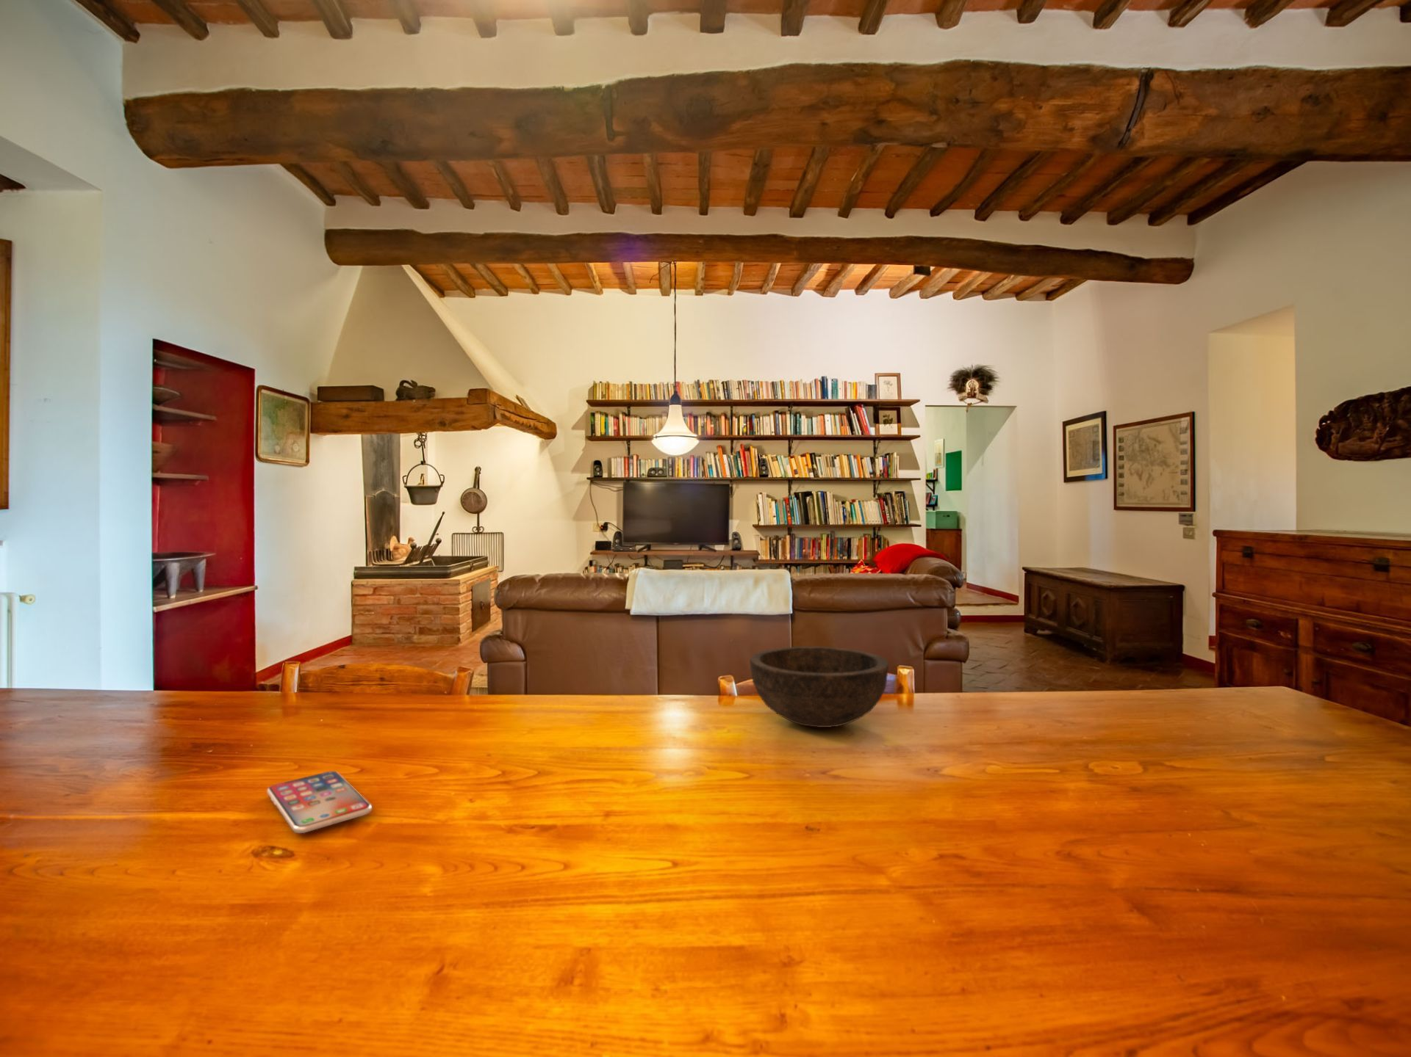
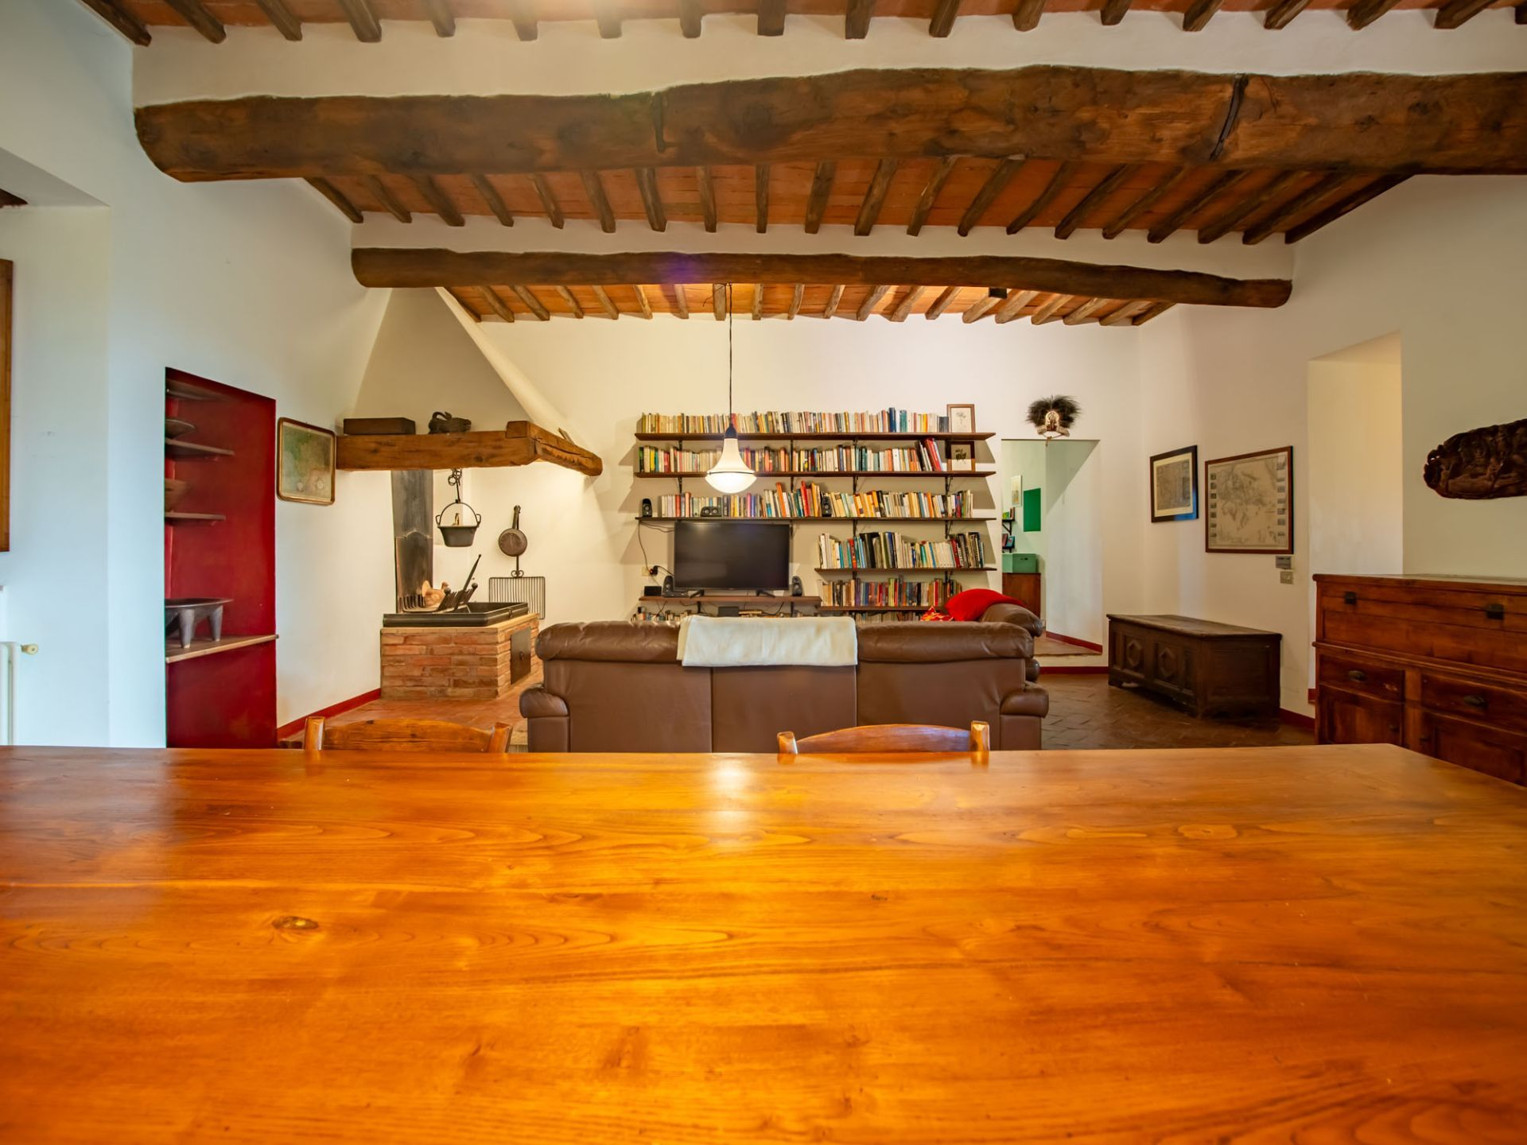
- bowl (818, 691)
- smartphone (318, 801)
